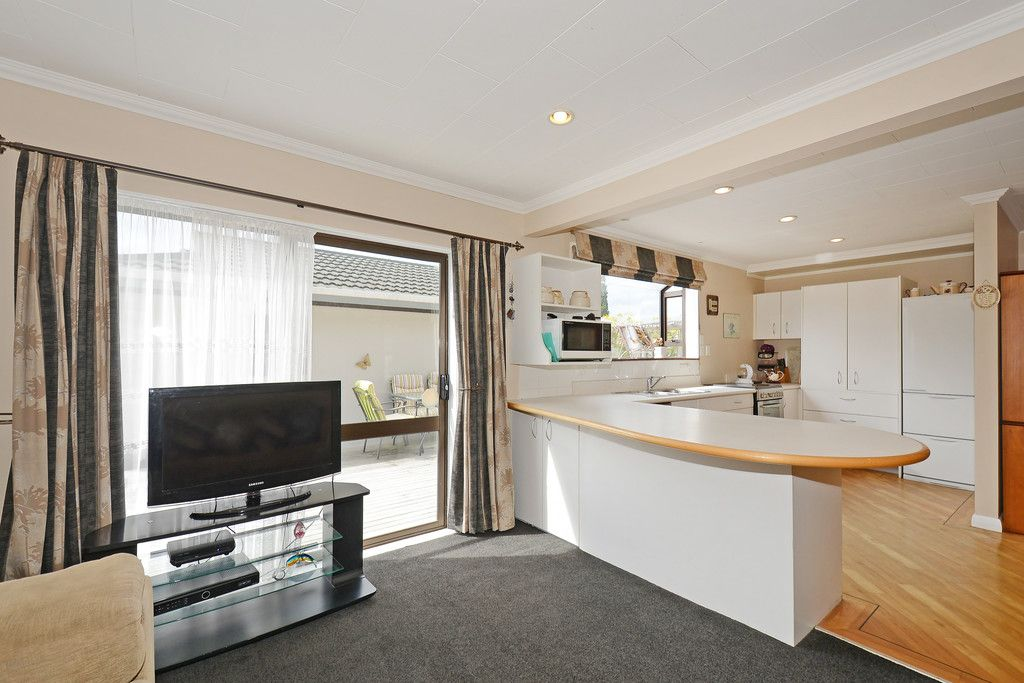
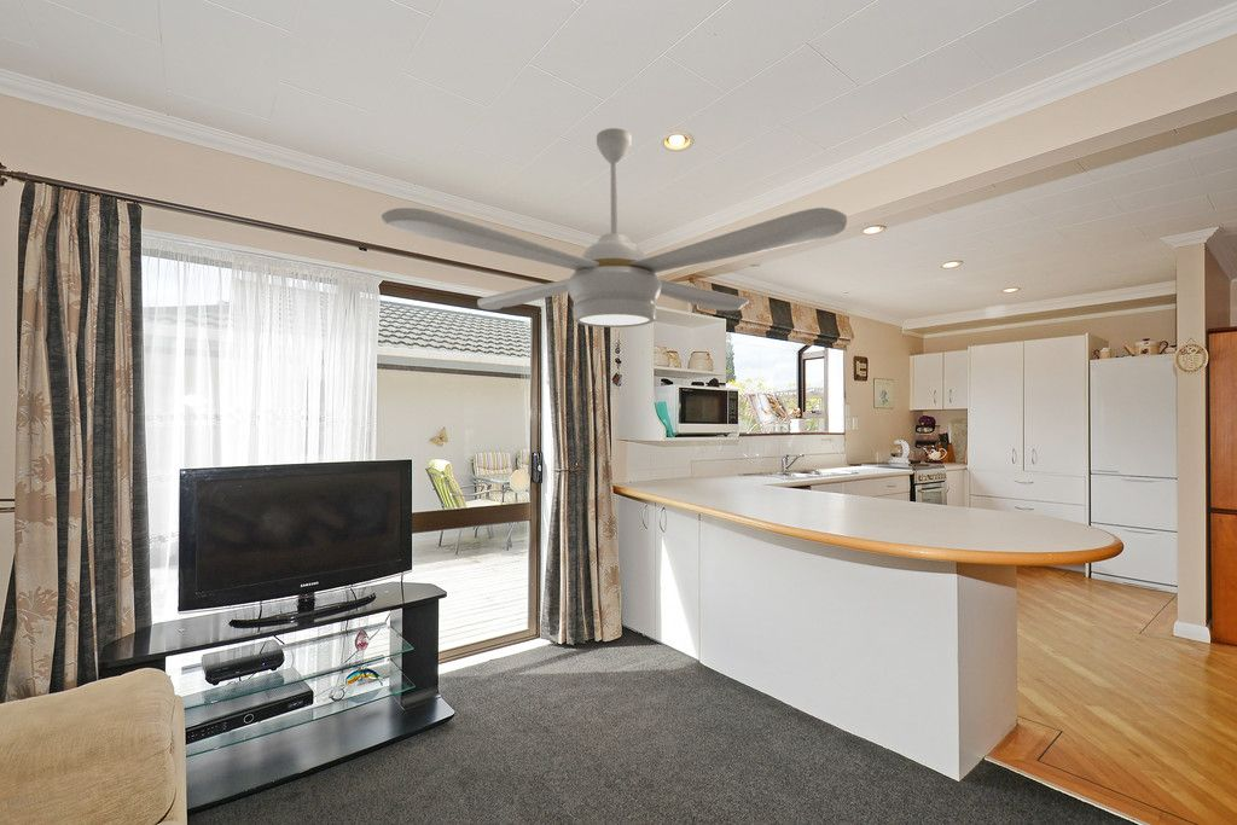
+ ceiling fan (614, 228)
